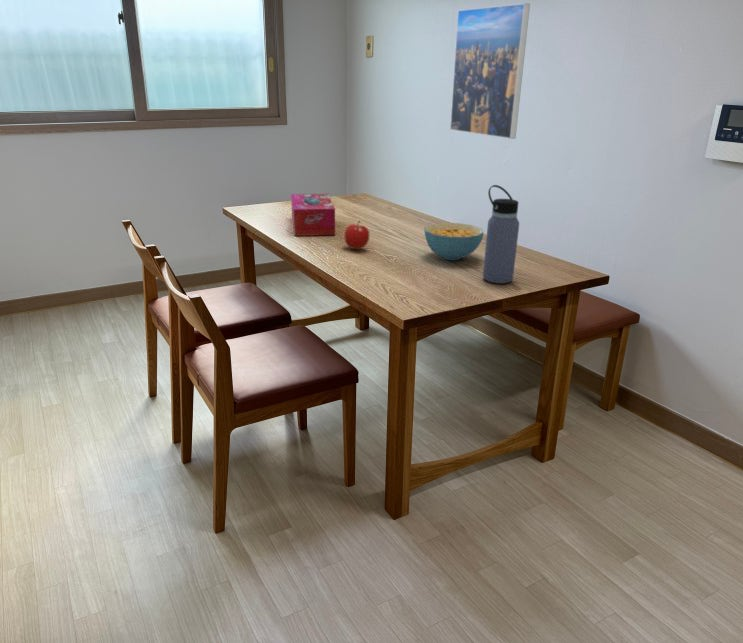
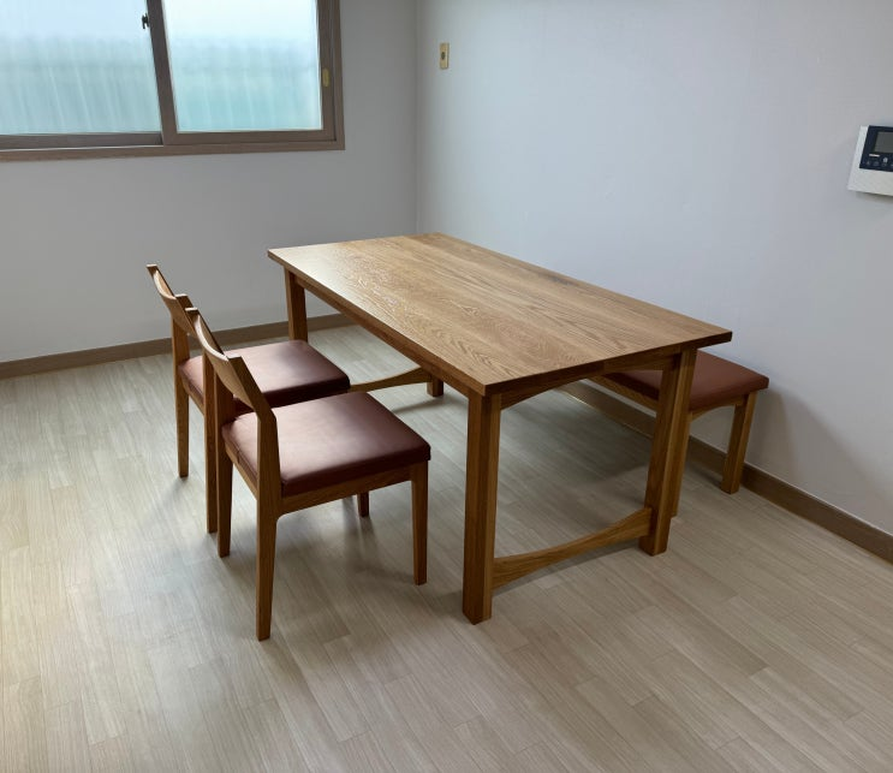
- water bottle (501, 234)
- tissue box (312, 213)
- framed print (486, 72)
- fruit (356, 234)
- cereal bowl (452, 243)
